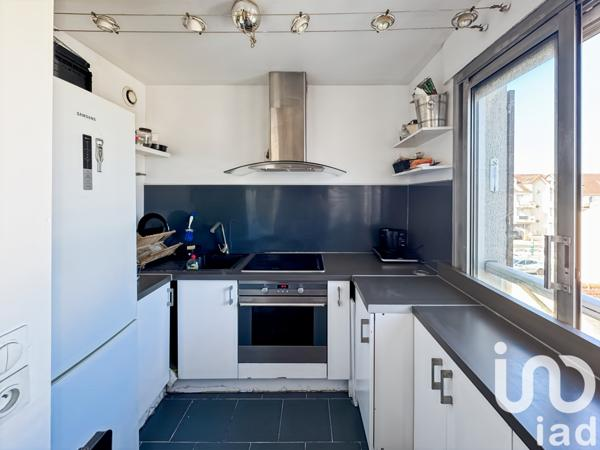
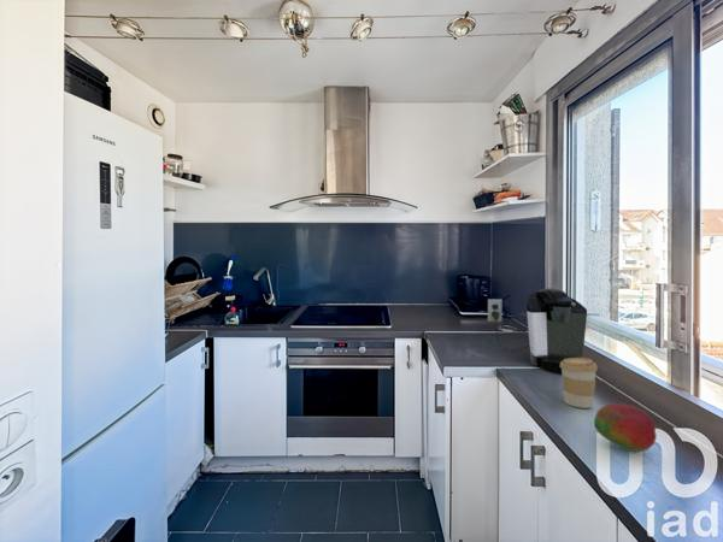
+ fruit (623, 425)
+ coffee maker (537, 325)
+ coffee cup (577, 381)
